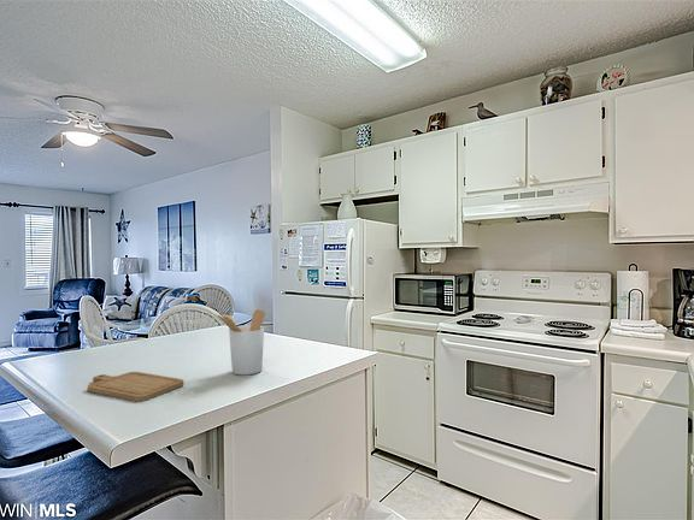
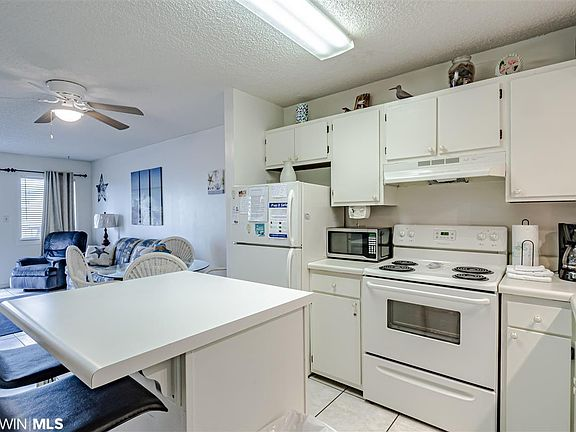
- chopping board (129, 383)
- utensil holder (240, 341)
